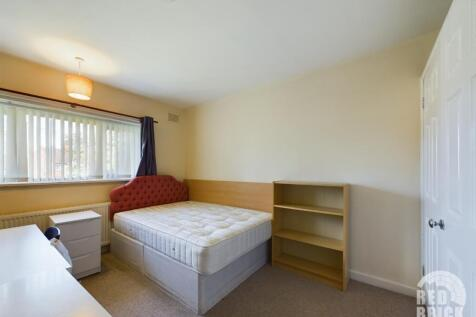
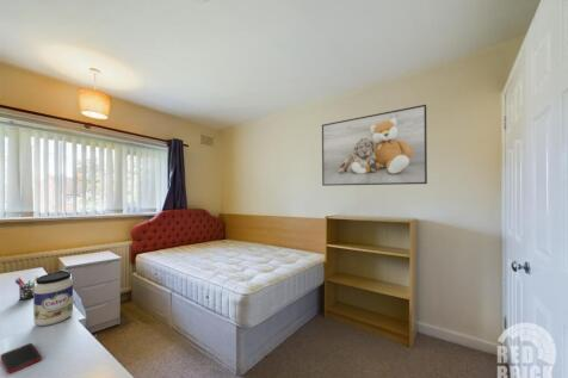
+ jar (54, 297)
+ pen holder (26, 286)
+ cell phone (20, 357)
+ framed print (368, 150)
